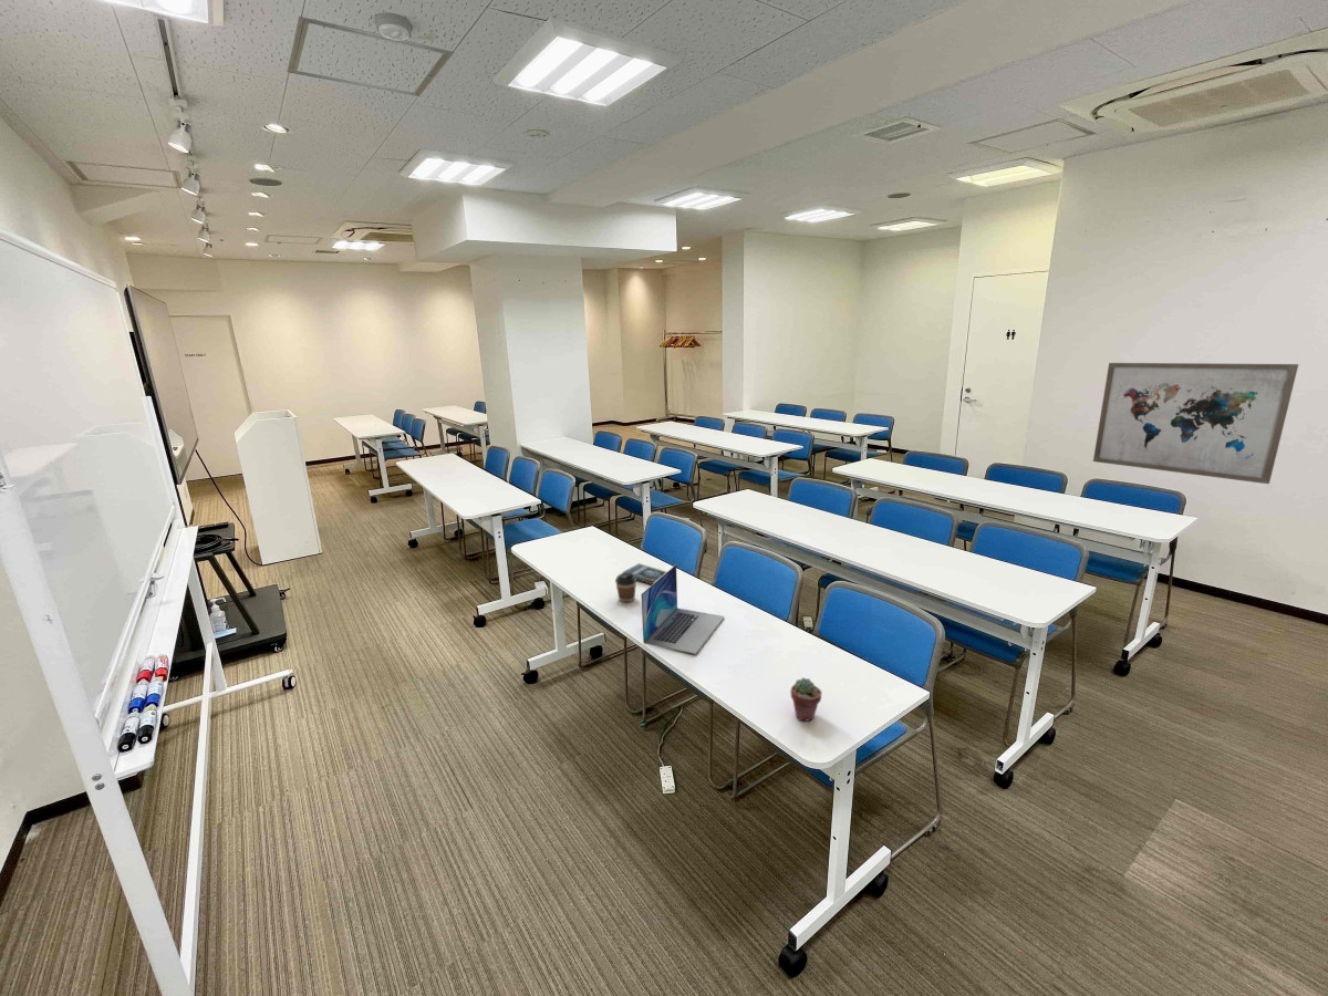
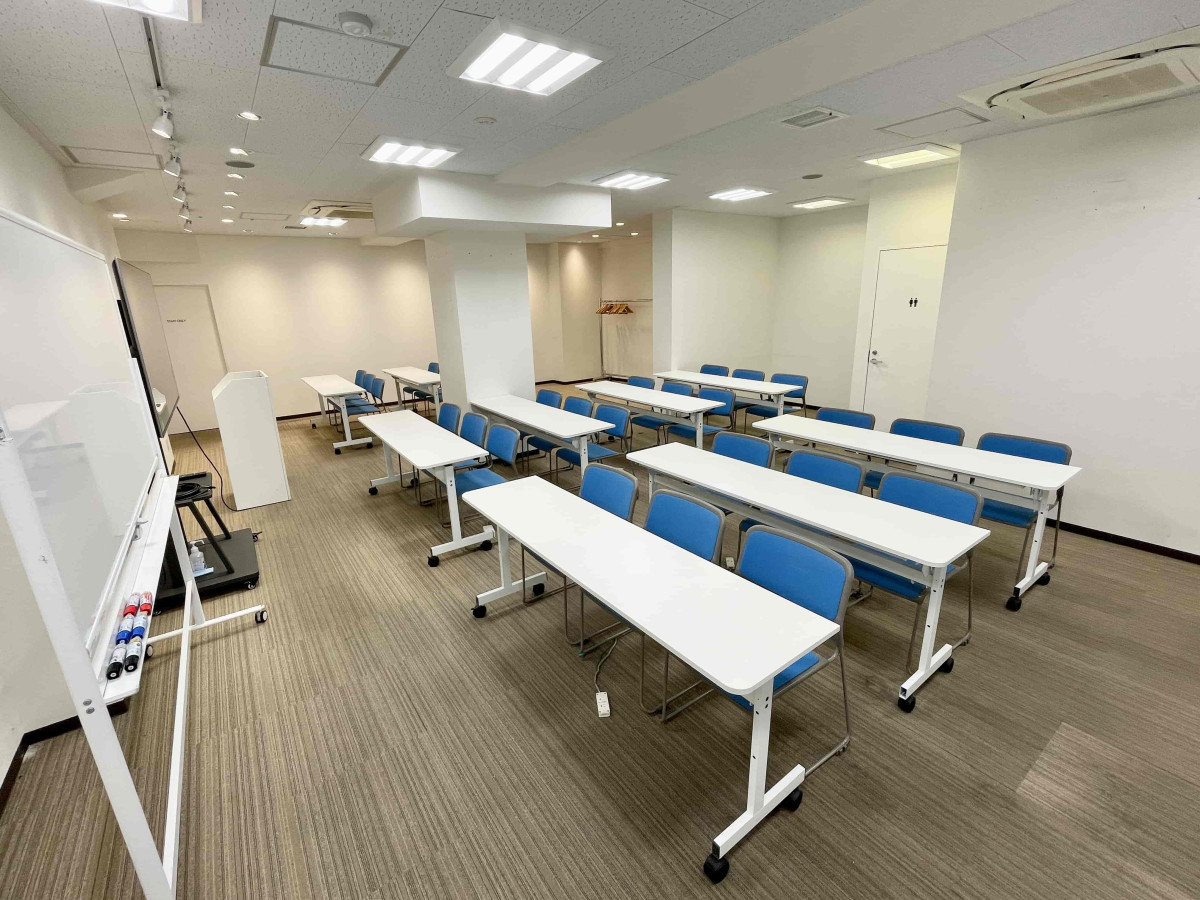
- coffee cup (625, 585)
- potted succulent (806, 697)
- book (646, 573)
- wall art (1183, 418)
- laptop (683, 609)
